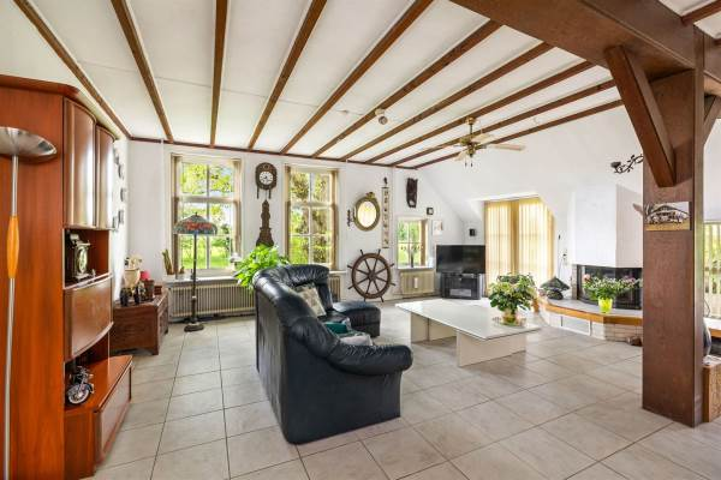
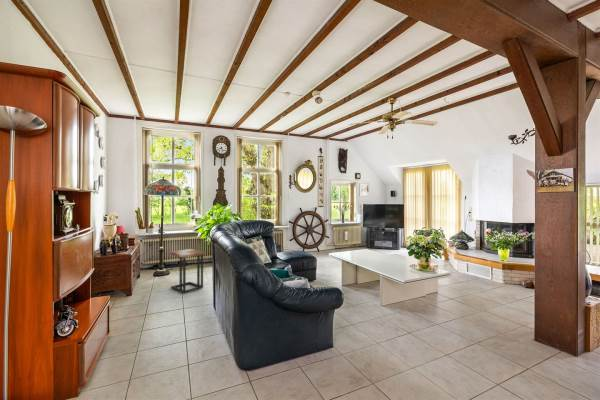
+ side table (185, 270)
